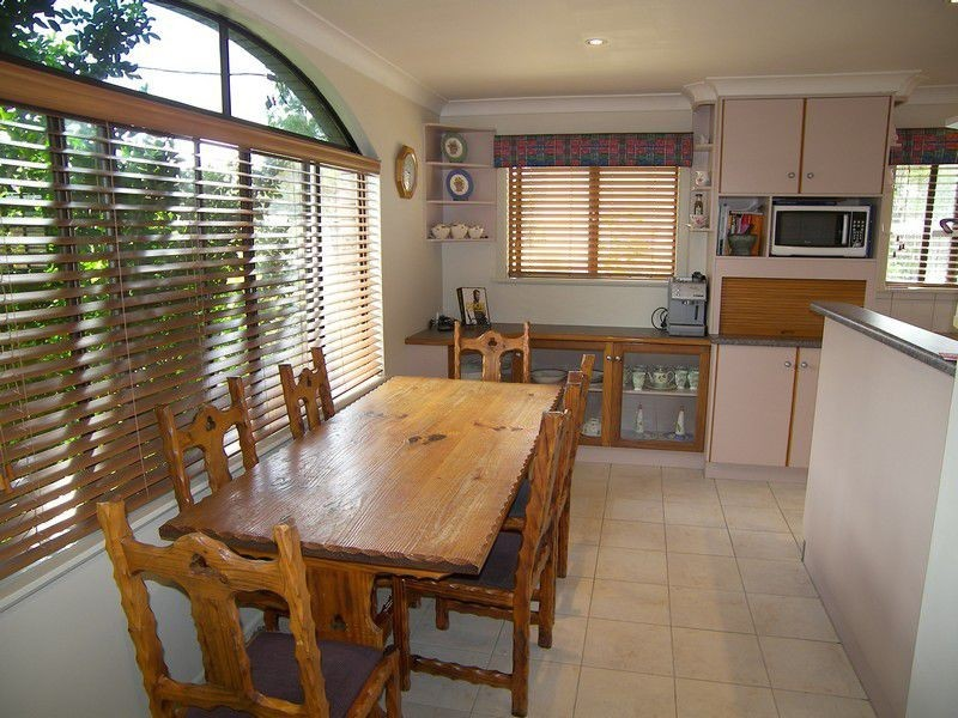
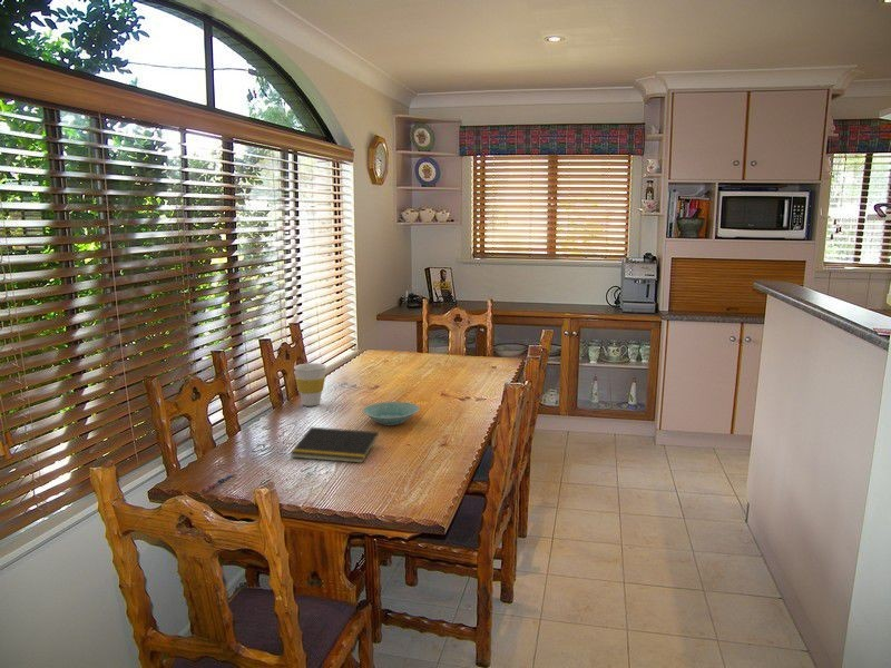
+ notepad (335, 443)
+ bowl (391, 414)
+ pen (218, 481)
+ cup (310, 385)
